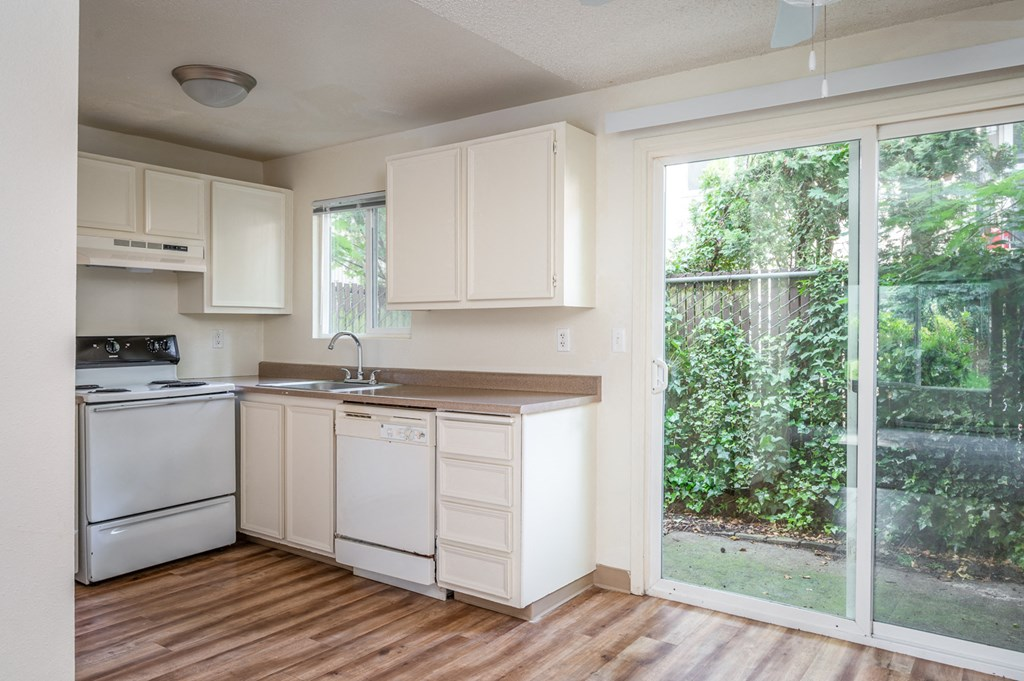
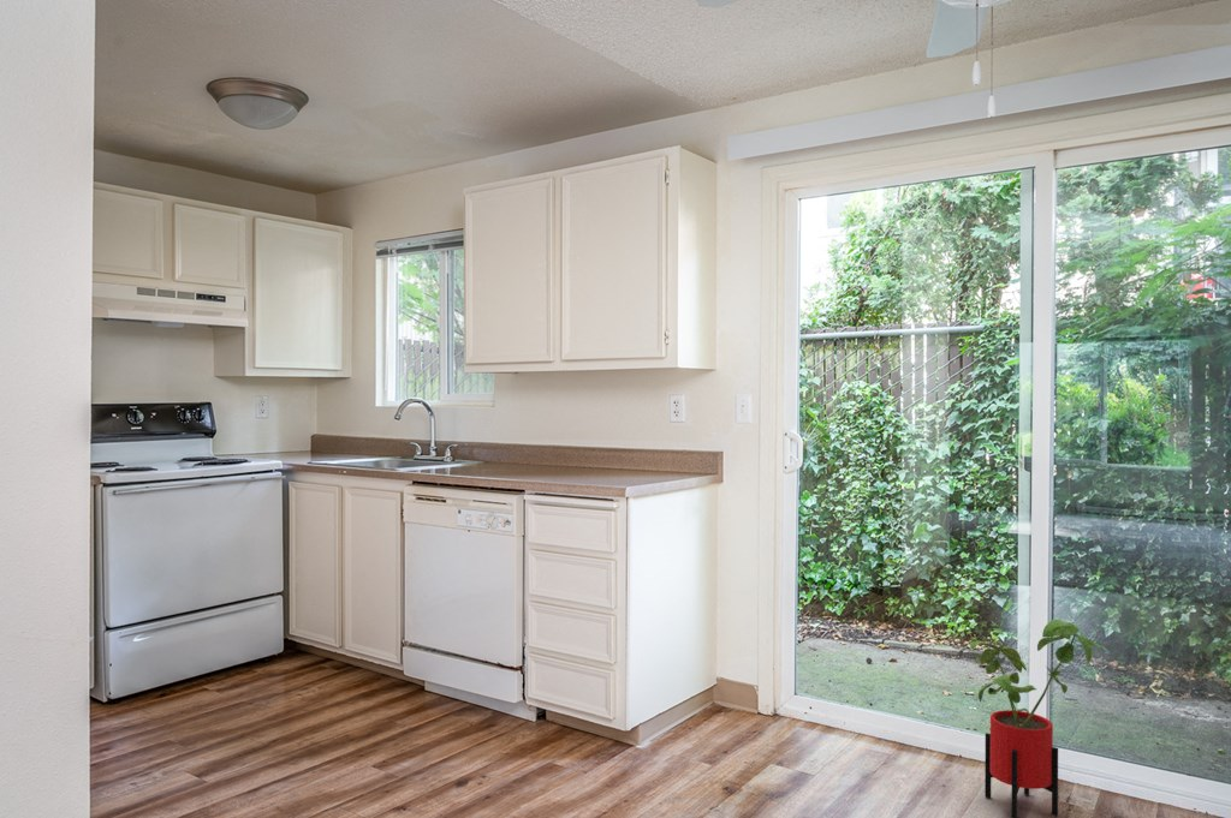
+ house plant (1028, 711)
